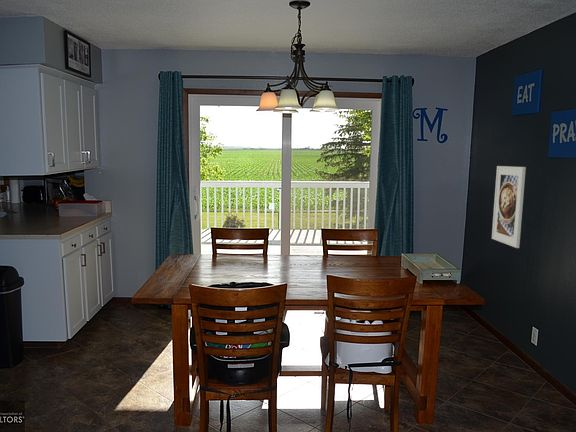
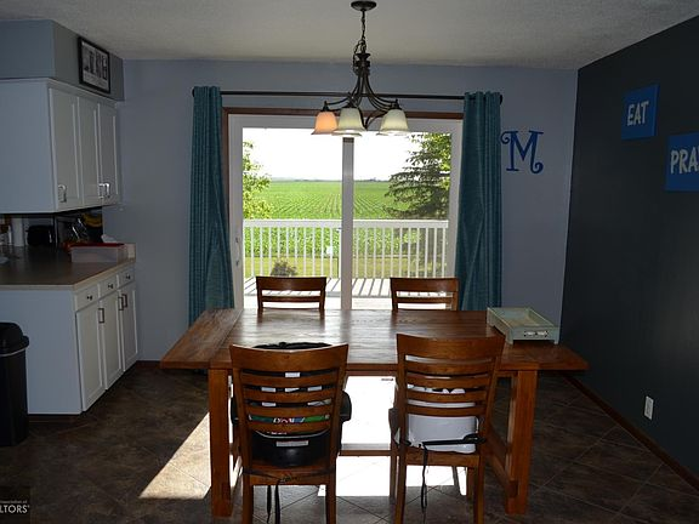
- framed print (507, 205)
